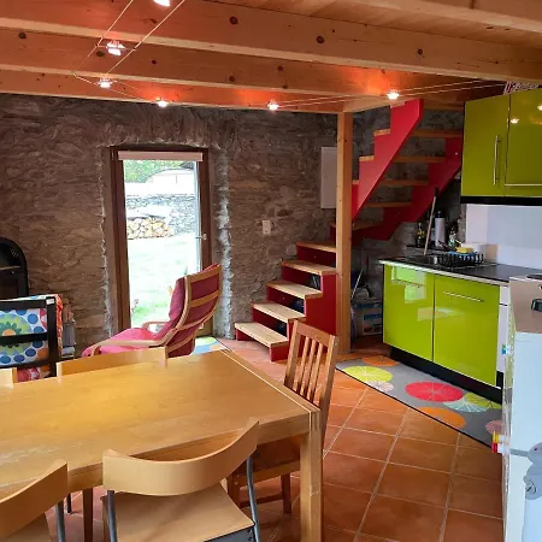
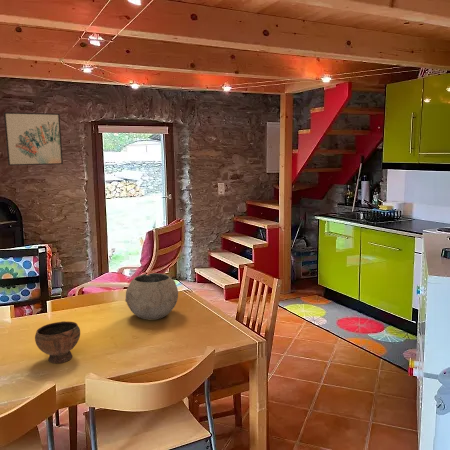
+ bowl (58, 342)
+ bowl (152, 296)
+ wall art (34, 139)
